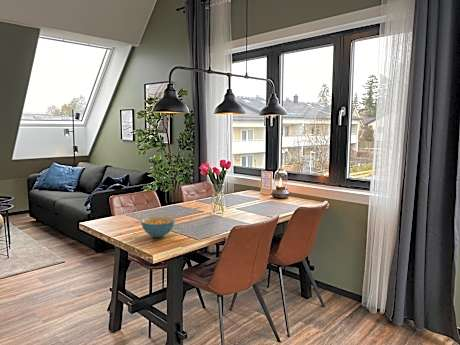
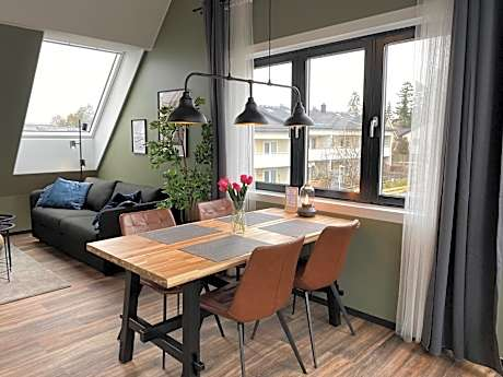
- cereal bowl (158, 228)
